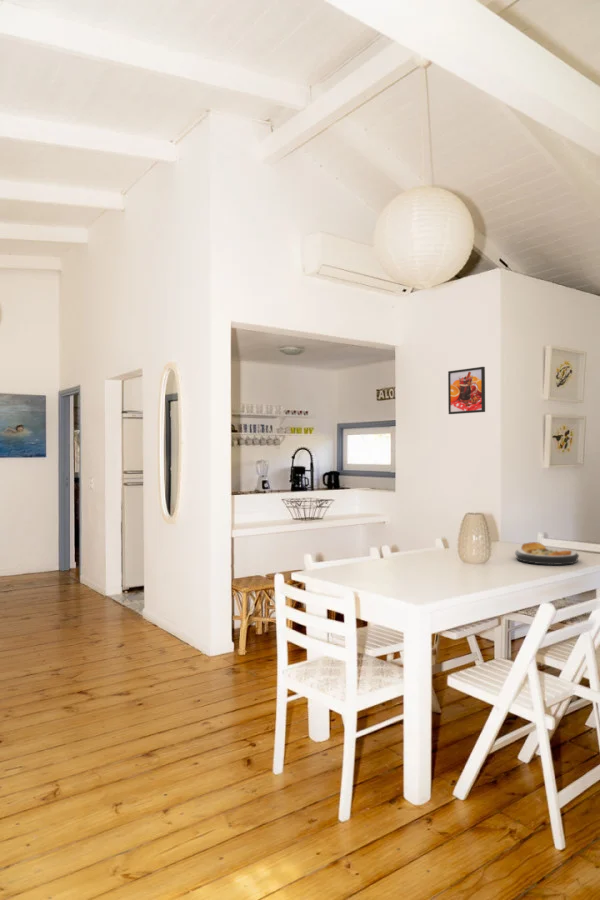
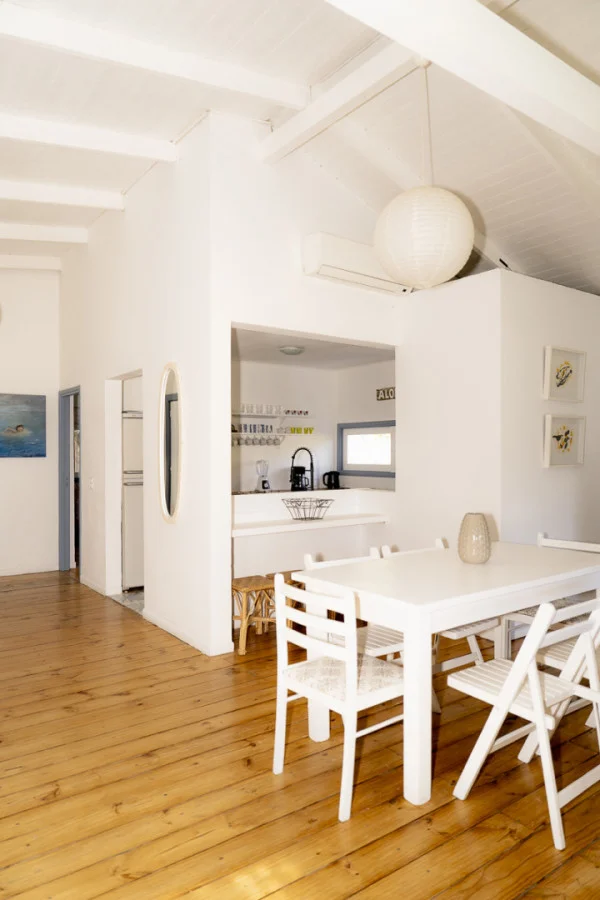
- plate (546, 553)
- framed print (466, 391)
